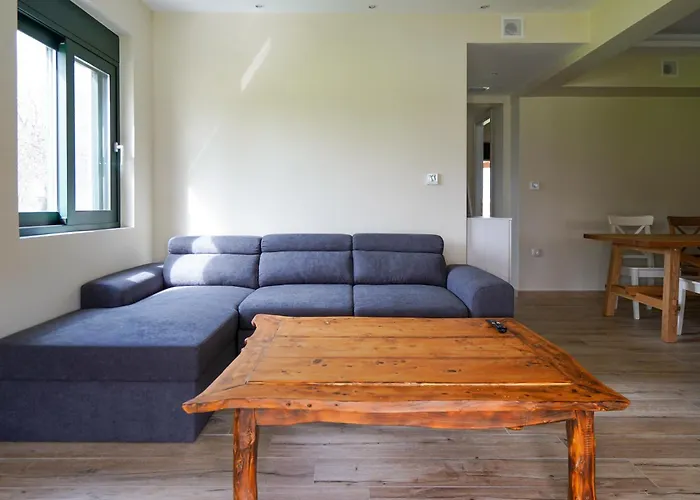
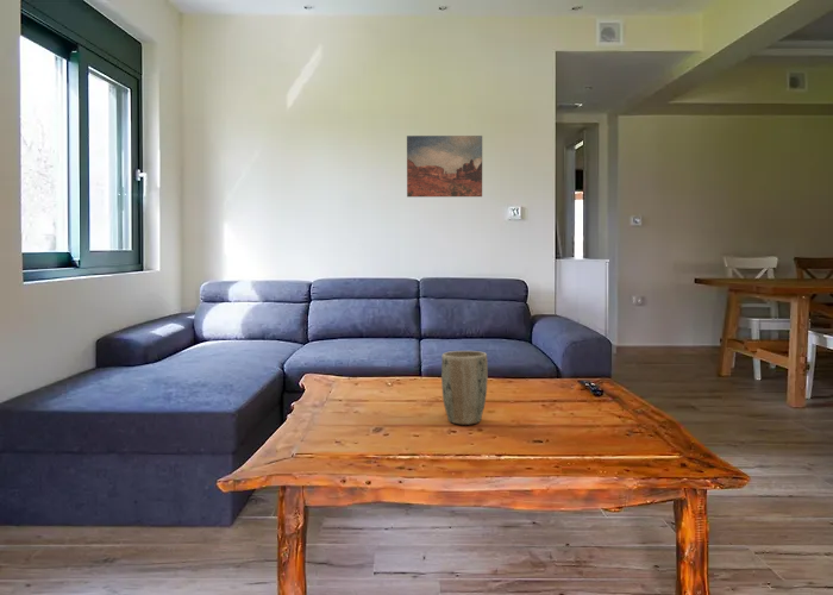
+ plant pot (464, 387)
+ wall art (444, 165)
